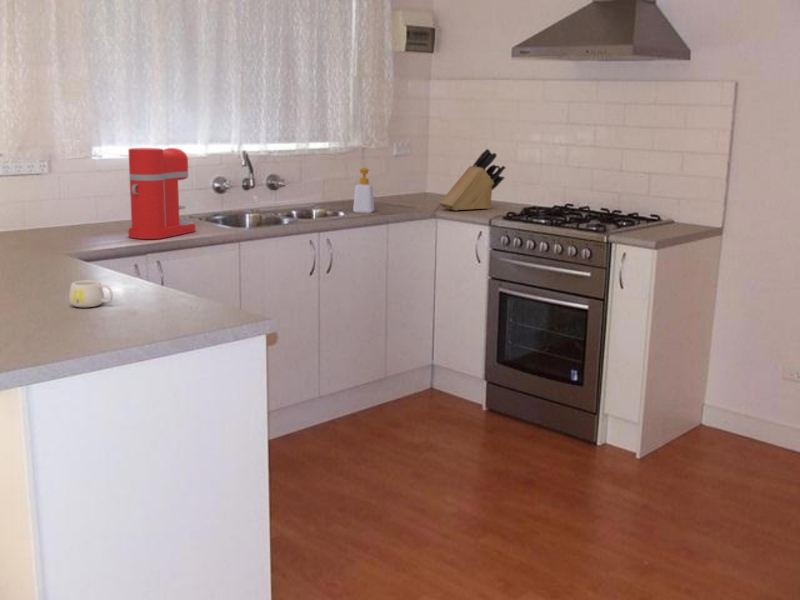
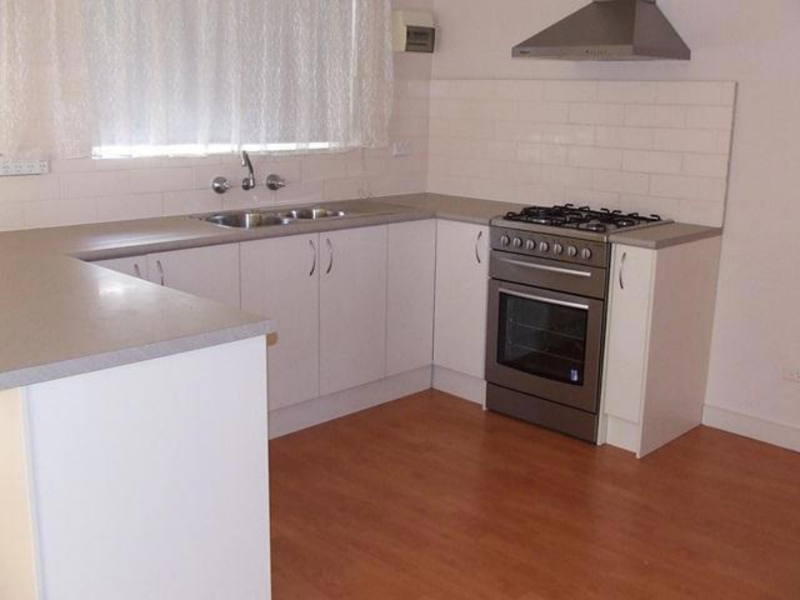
- mug (91, 294)
- coffee maker (160, 190)
- knife block (473, 179)
- soap bottle (364, 189)
